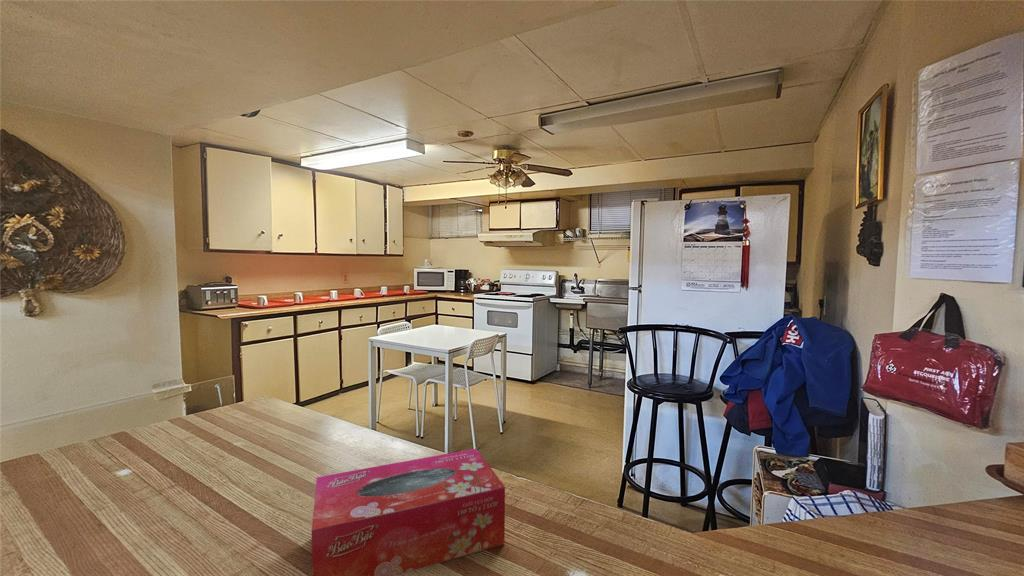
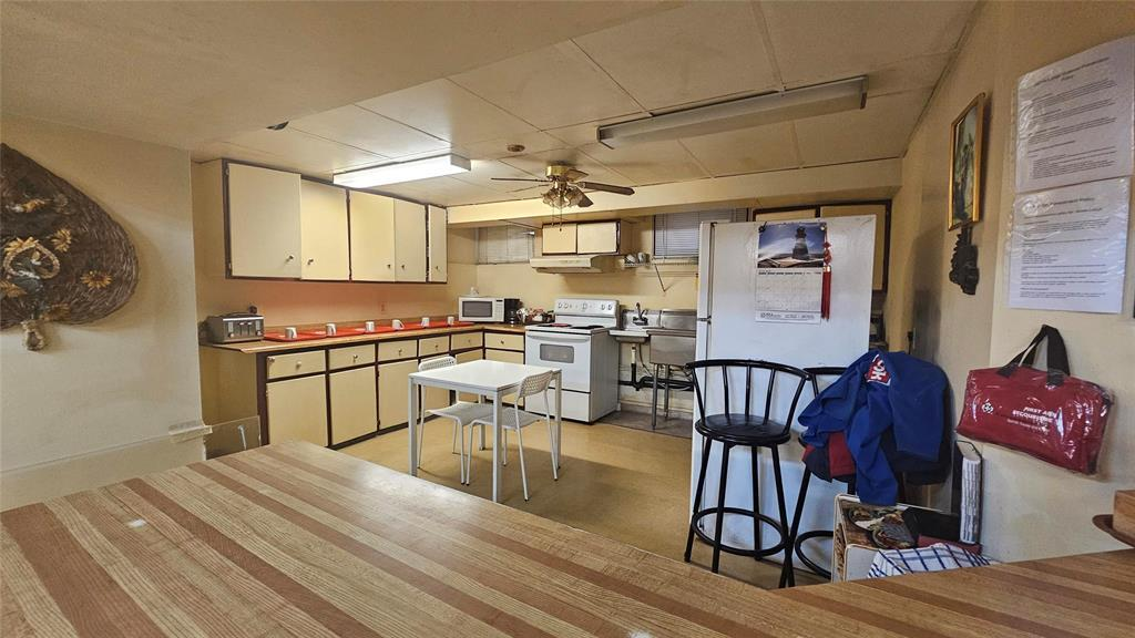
- tissue box (409, 510)
